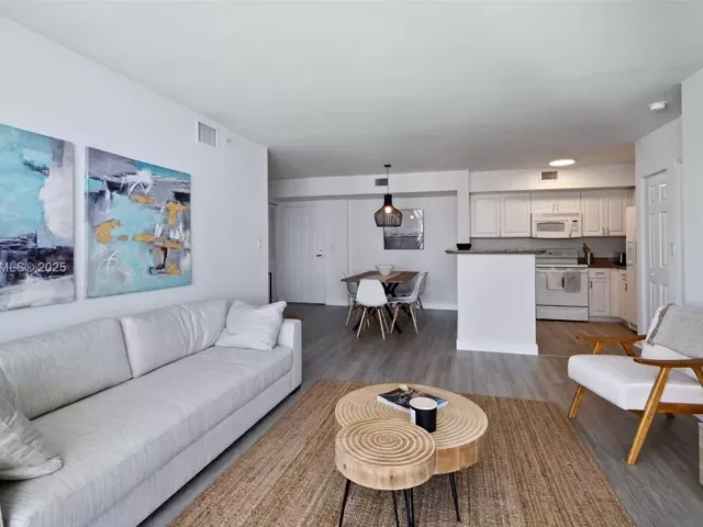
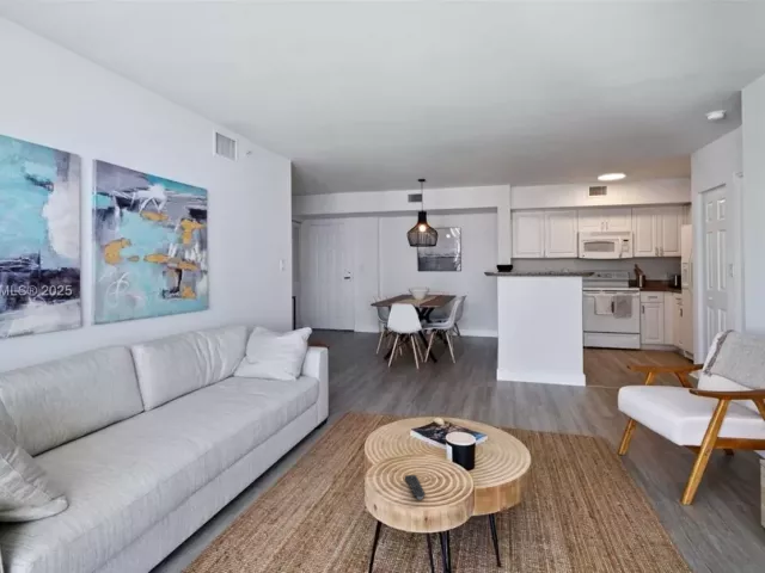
+ remote control (415, 486)
